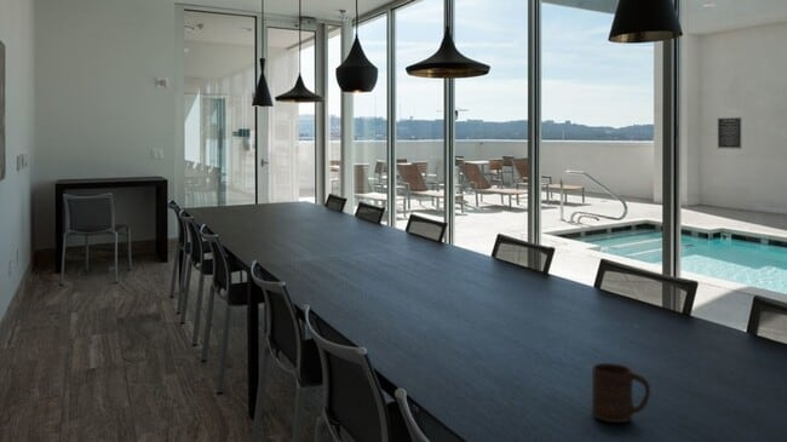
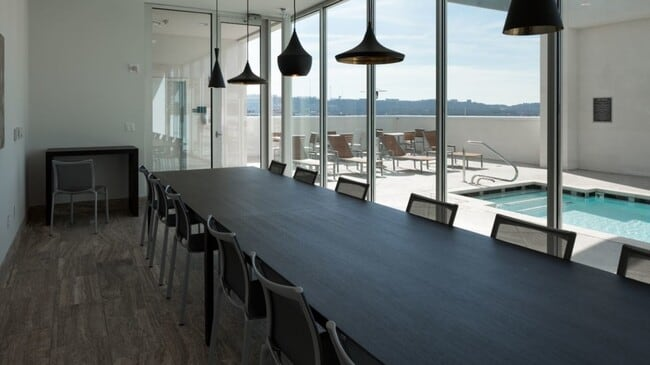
- cup (617, 392)
